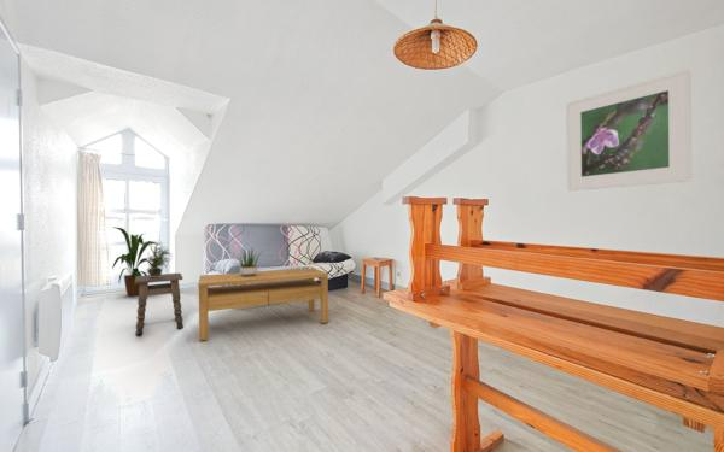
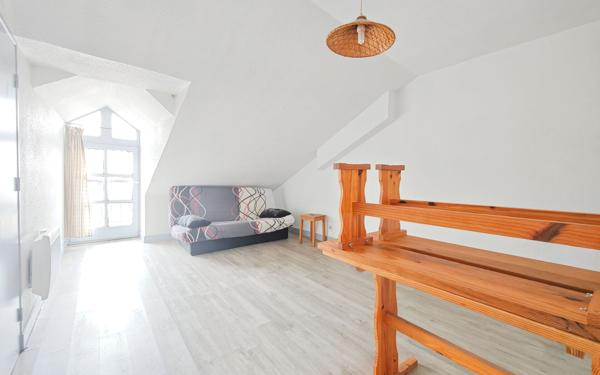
- potted plant (158, 258)
- coffee table (264, 299)
- potted plant (249, 260)
- house plant (140, 260)
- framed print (621, 137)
- side table (159, 294)
